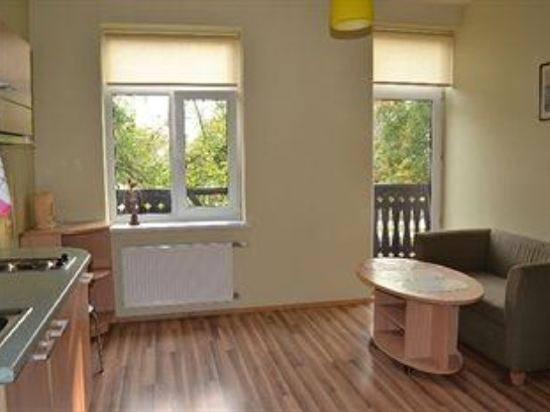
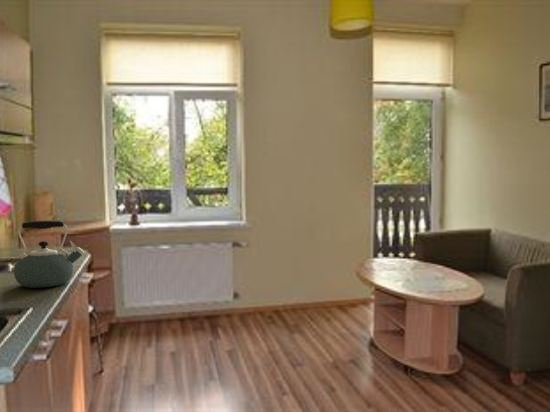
+ kettle (49, 252)
